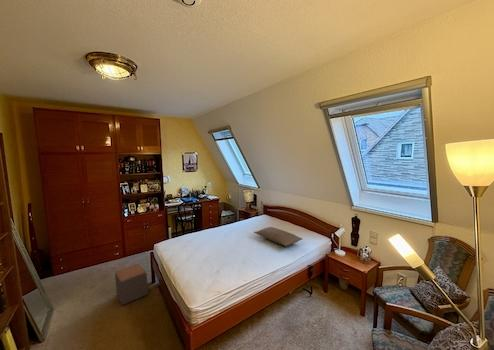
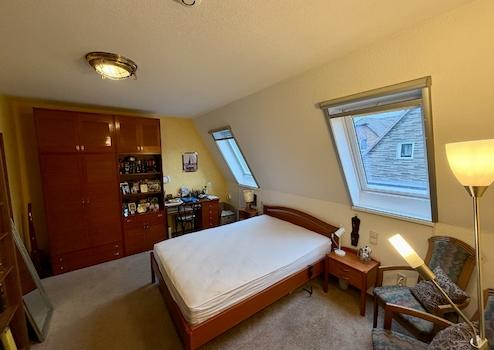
- footstool (131, 282)
- pillow (277, 235)
